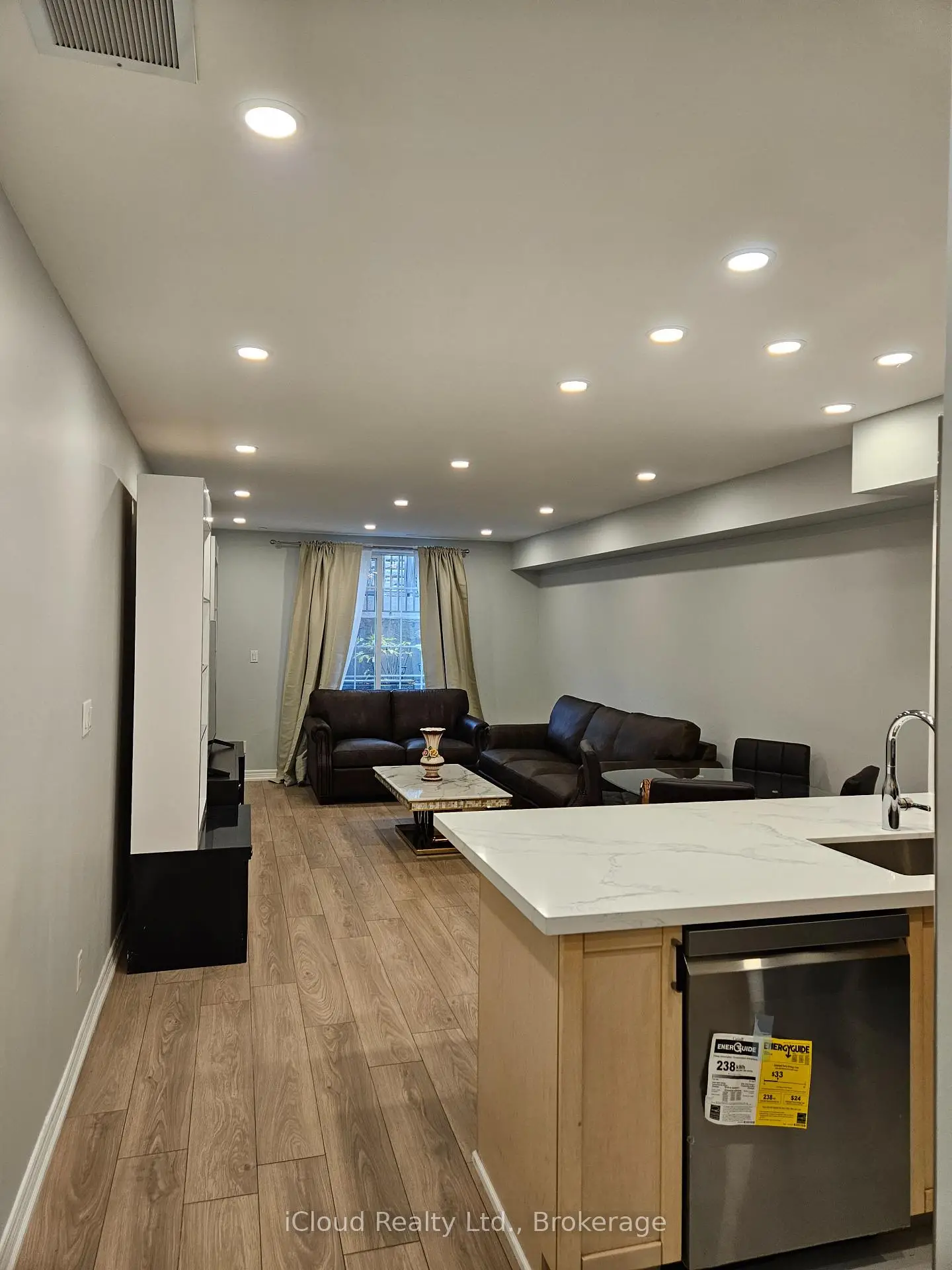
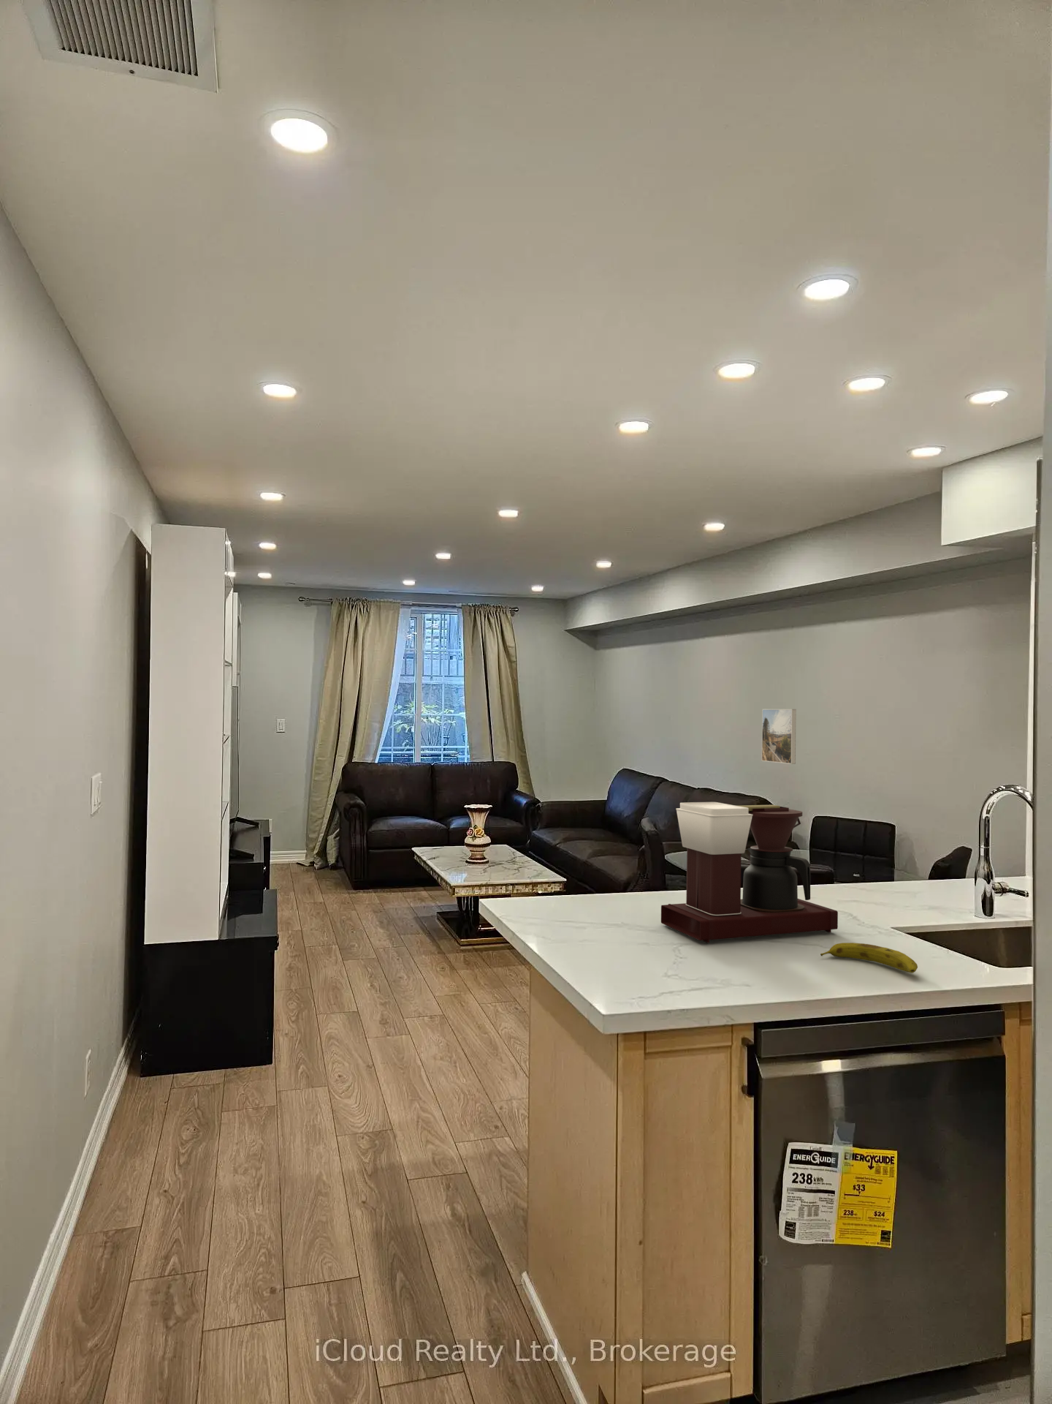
+ fruit (874, 957)
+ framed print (778, 735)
+ coffee maker (749, 867)
